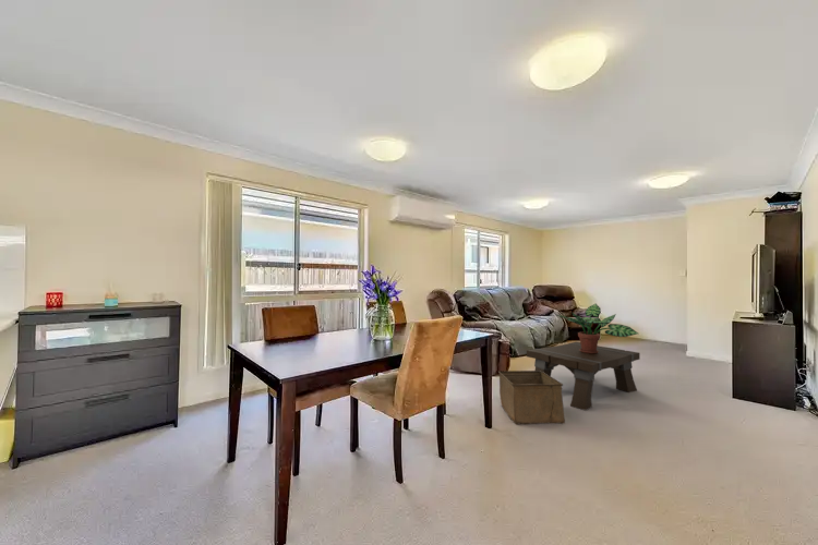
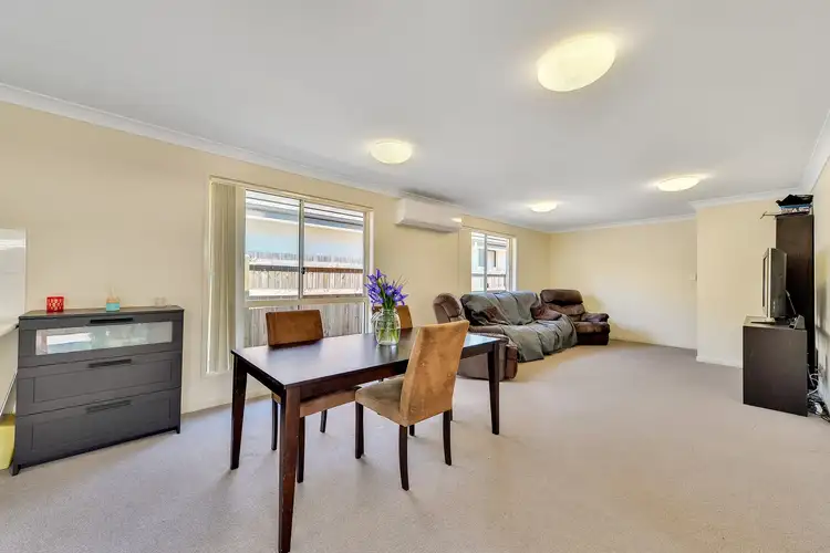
- coffee table (582, 371)
- storage bin (529, 395)
- potted plant (584, 327)
